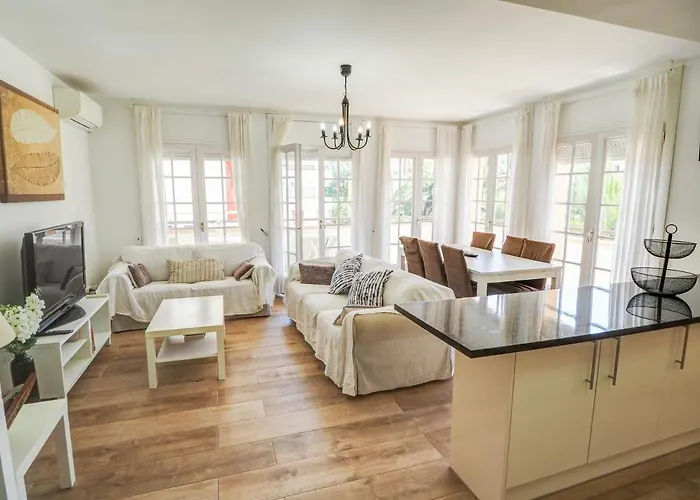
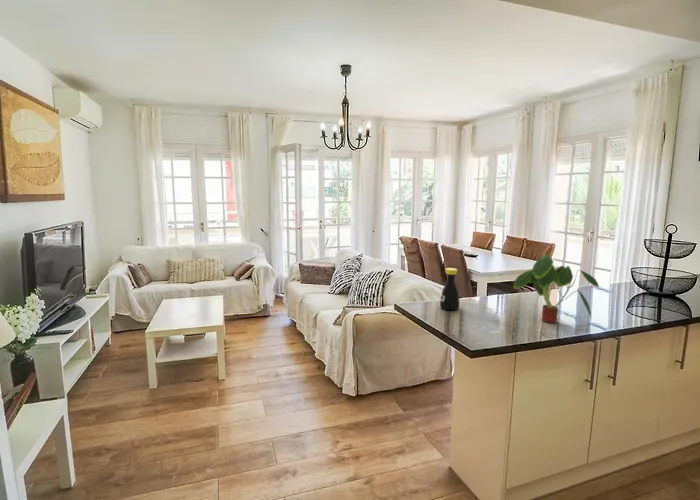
+ bottle (450, 288)
+ plant (557, 288)
